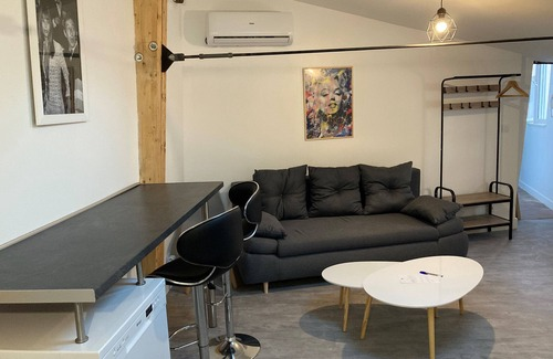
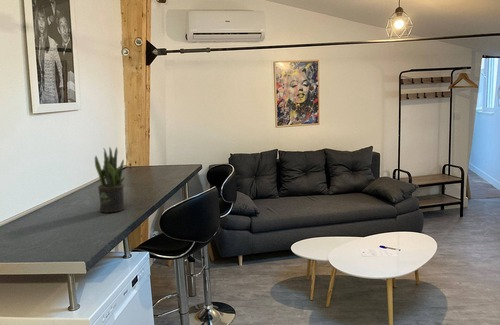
+ potted plant (109, 179)
